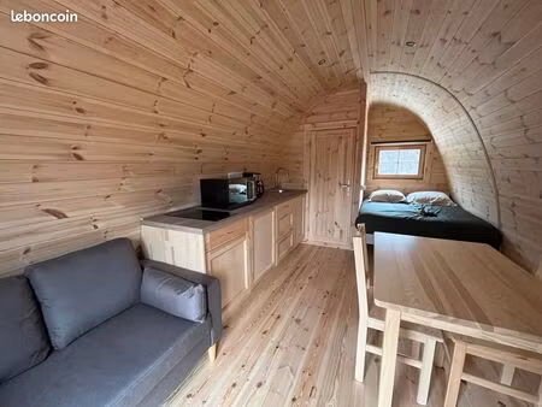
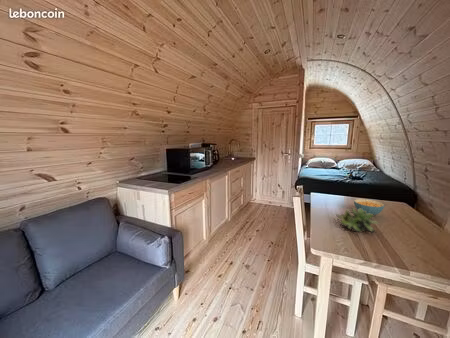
+ succulent plant (355, 218)
+ cereal bowl (368, 208)
